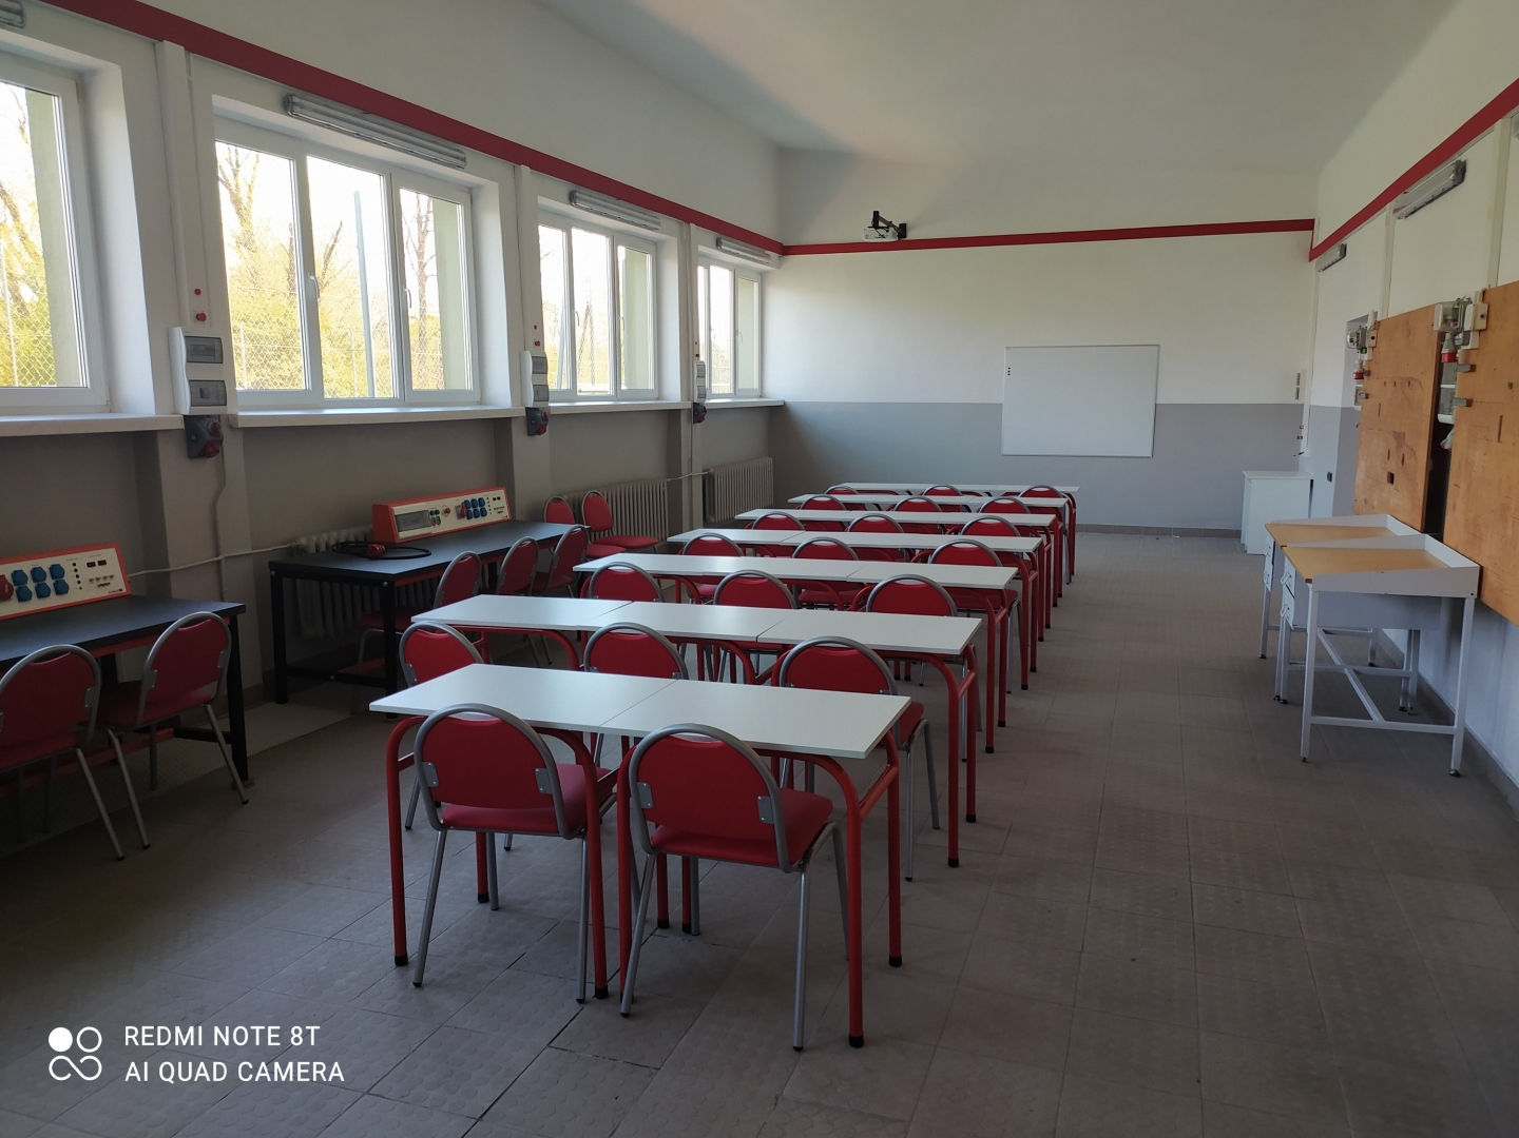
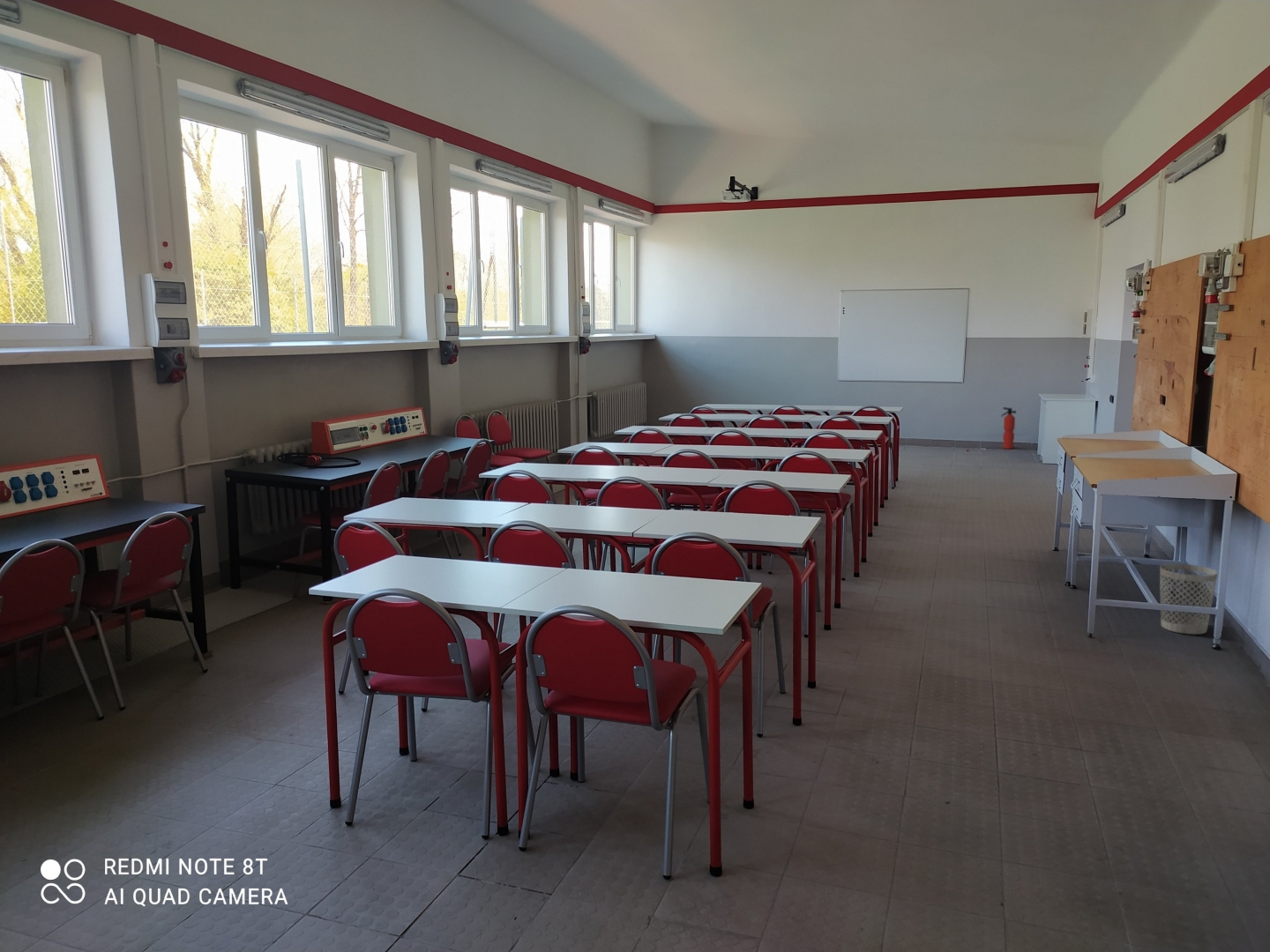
+ fire extinguisher (1008, 428)
+ wastebasket (1185, 599)
